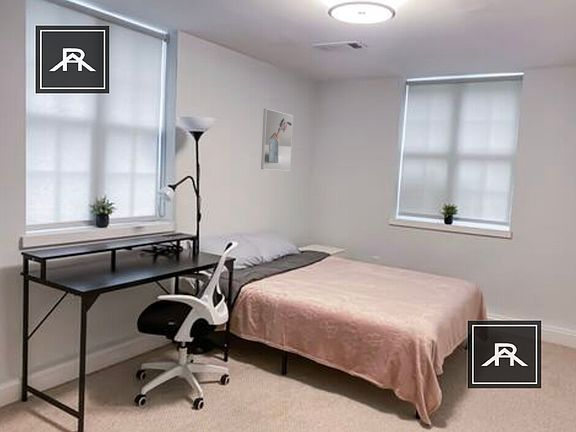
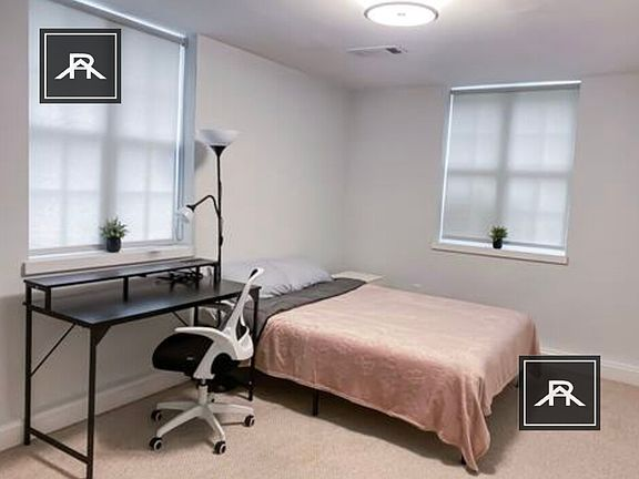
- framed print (277, 141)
